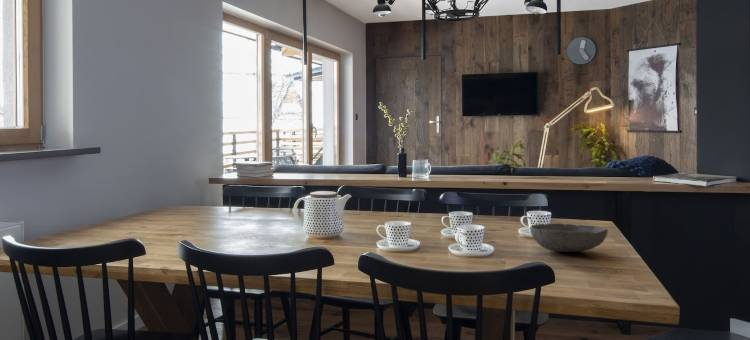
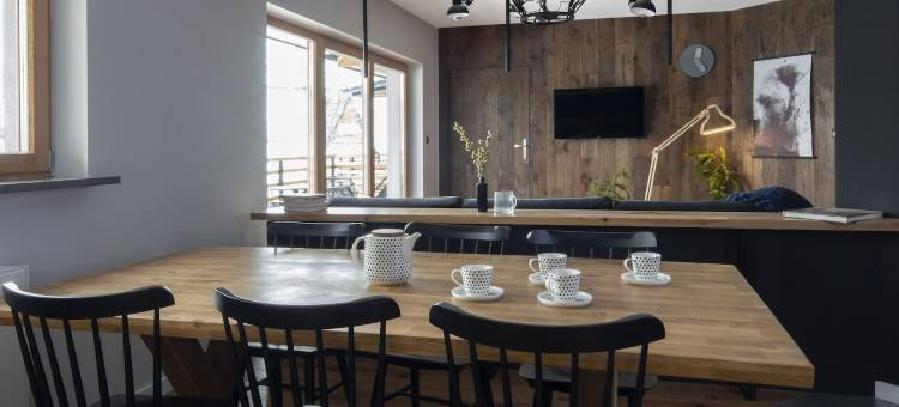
- bowl (568, 239)
